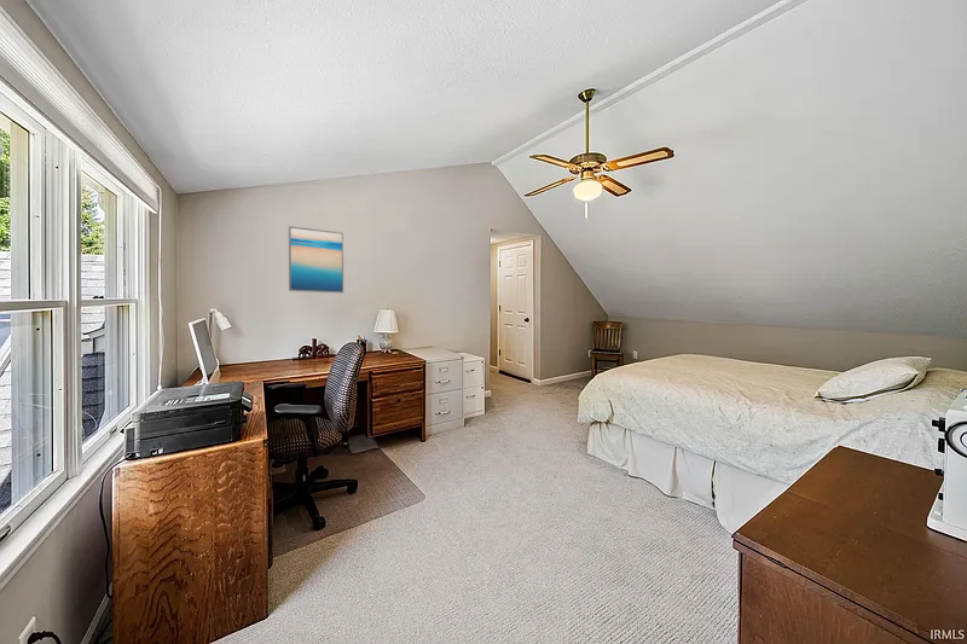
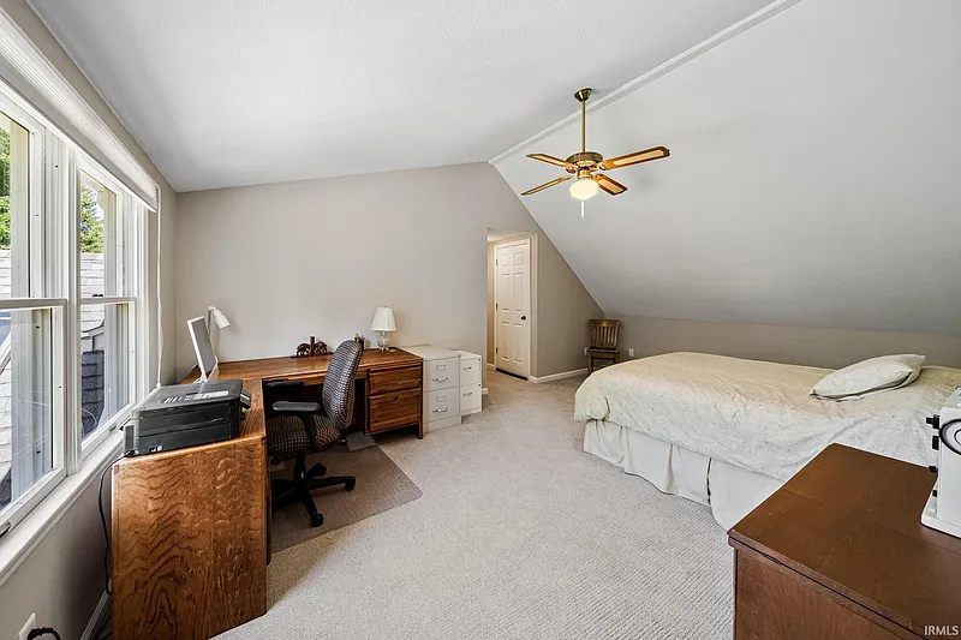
- wall art (317, 260)
